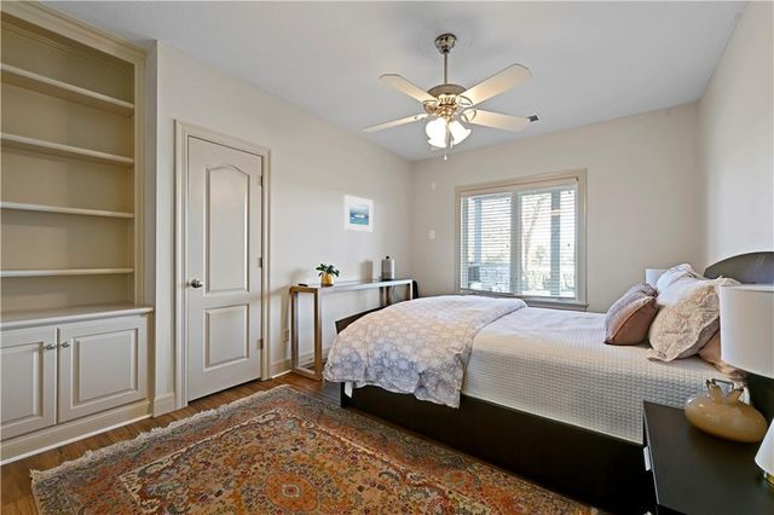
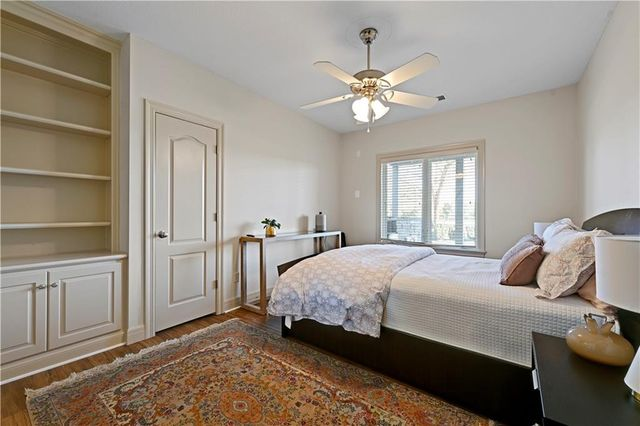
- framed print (359, 214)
